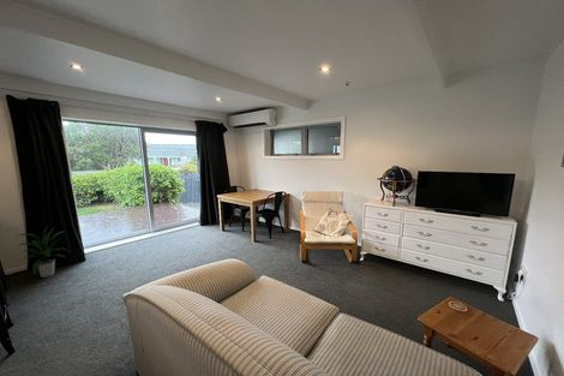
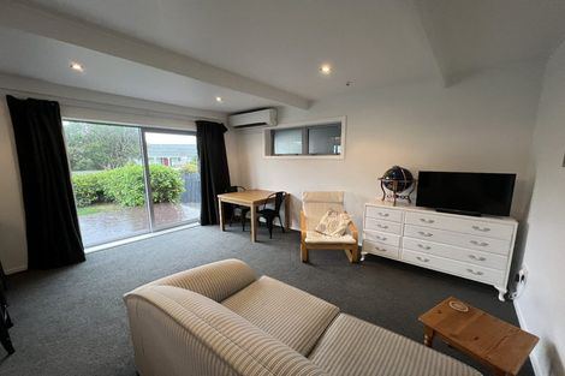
- indoor plant (42, 251)
